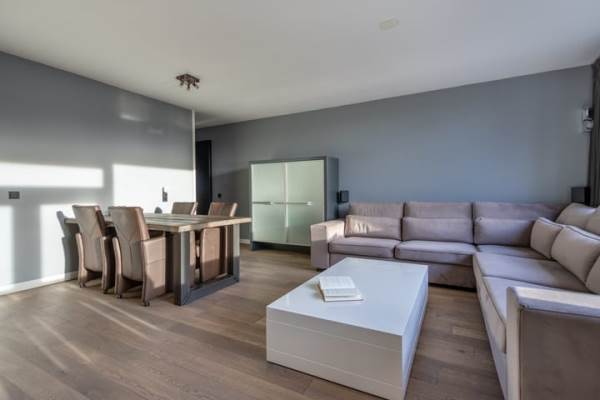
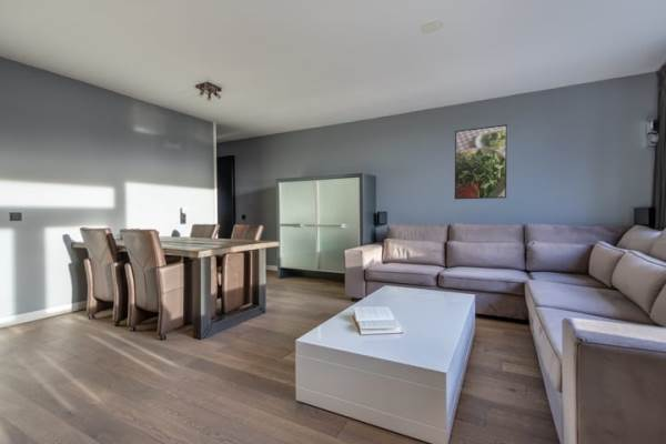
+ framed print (480, 163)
